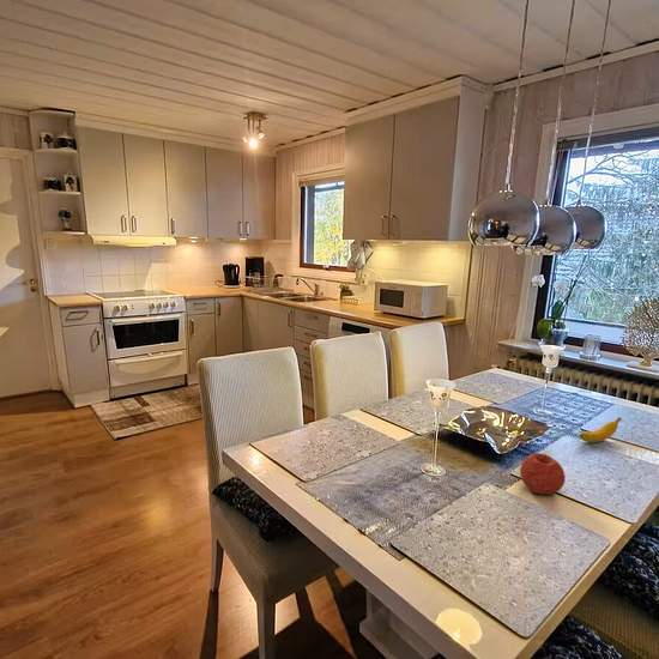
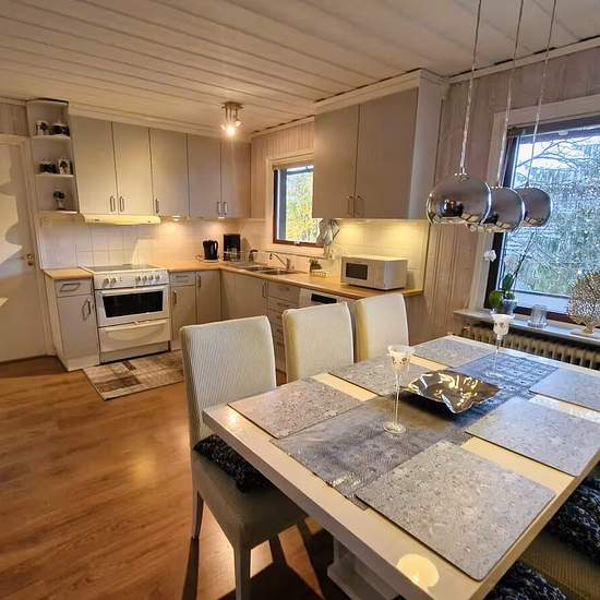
- banana (600, 430)
- fruit (542, 471)
